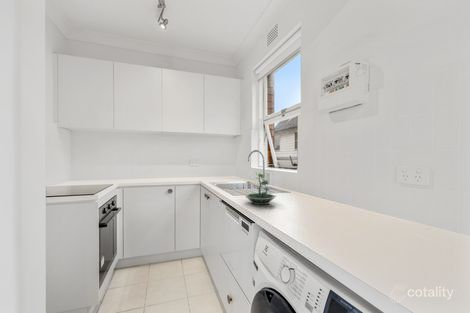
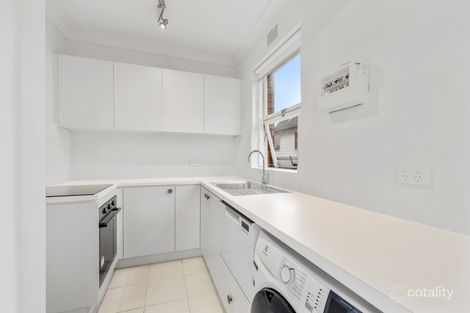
- terrarium (259, 178)
